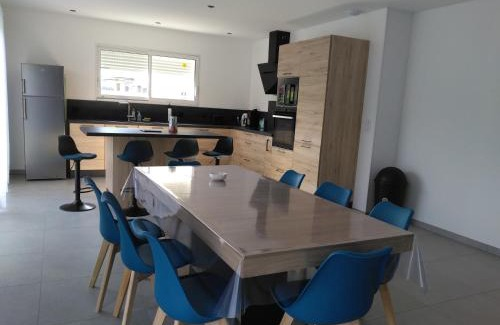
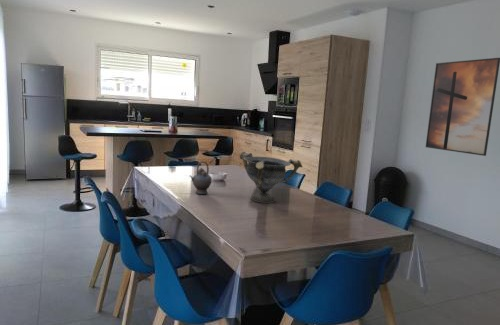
+ decorative bowl (265, 177)
+ teapot (200, 177)
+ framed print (459, 106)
